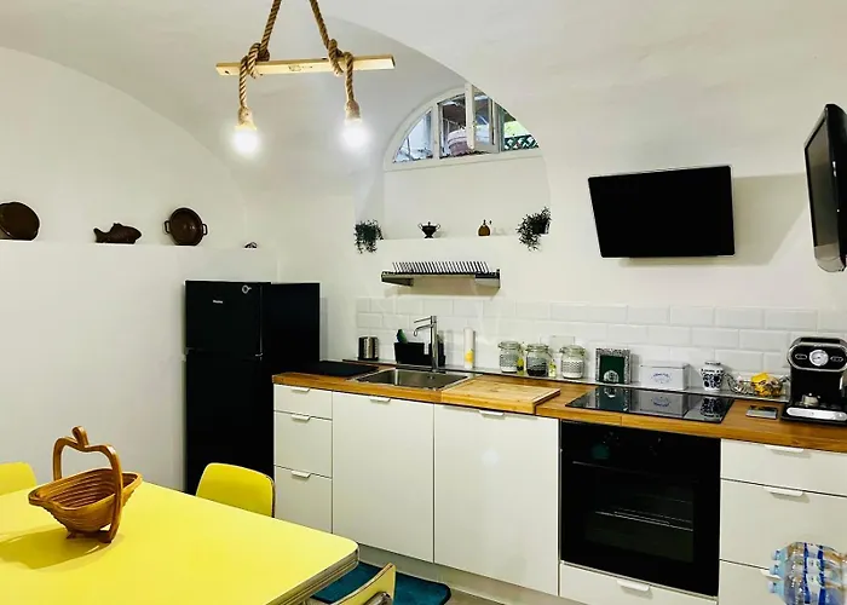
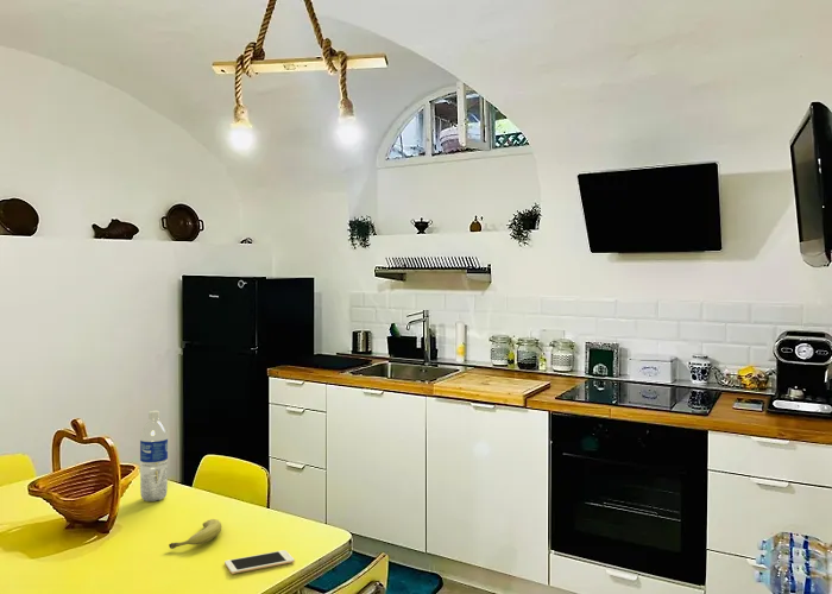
+ cell phone (259, 561)
+ fruit (201, 531)
+ water bottle (153, 455)
